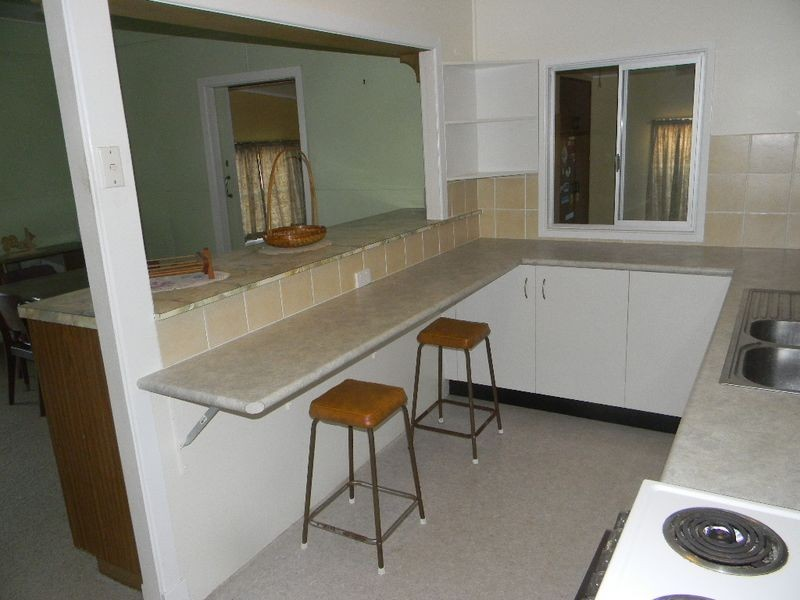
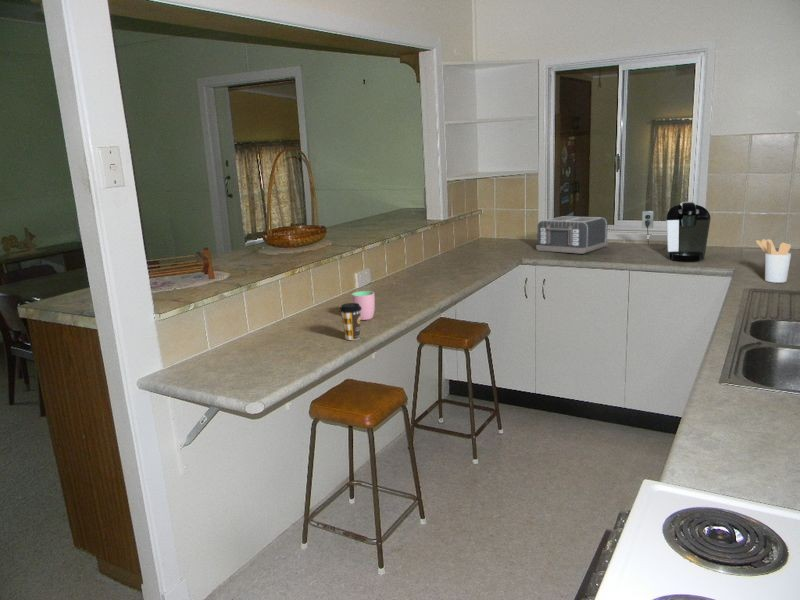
+ toaster (570, 234)
+ cup (361, 305)
+ utensil holder (772, 259)
+ coffee maker (675, 230)
+ coffee cup (351, 321)
